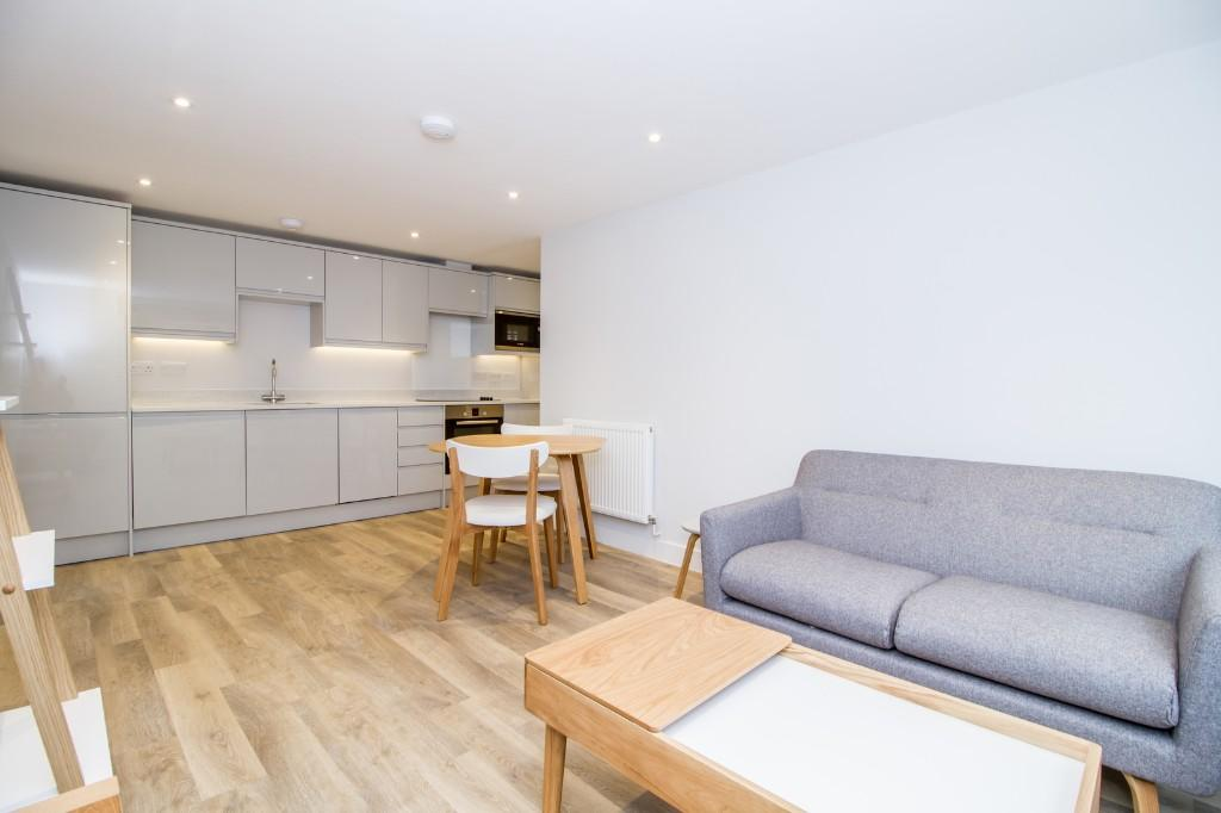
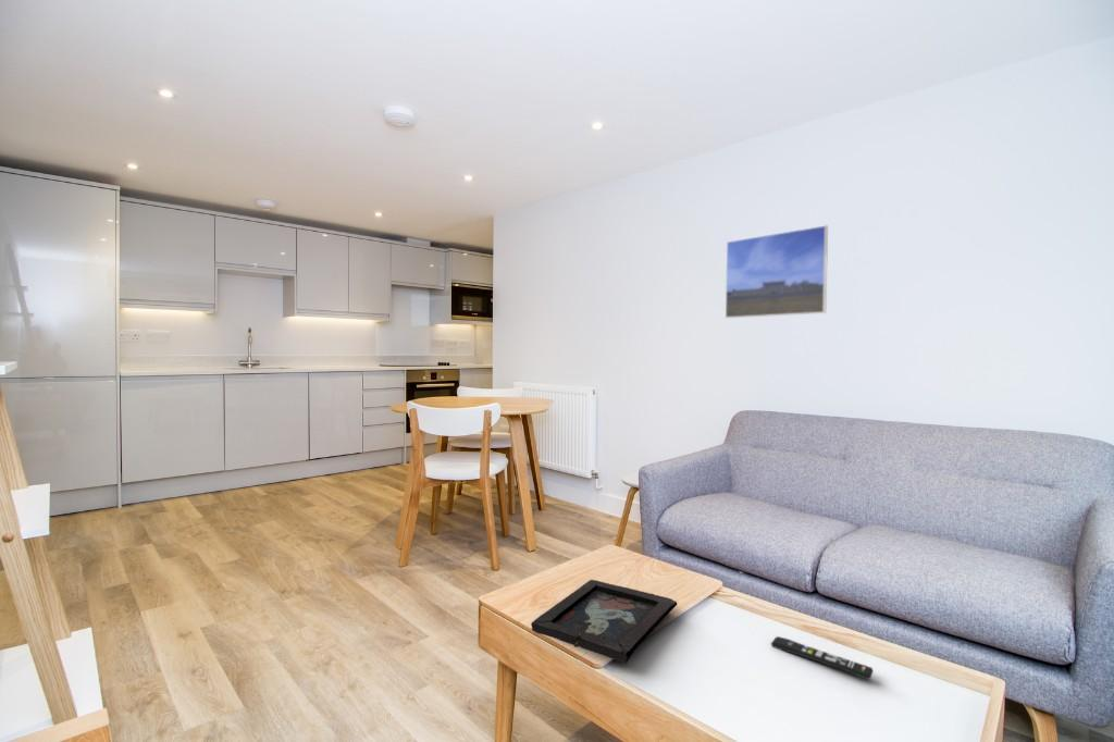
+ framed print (772, 274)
+ remote control (819, 656)
+ decorative tray (607, 615)
